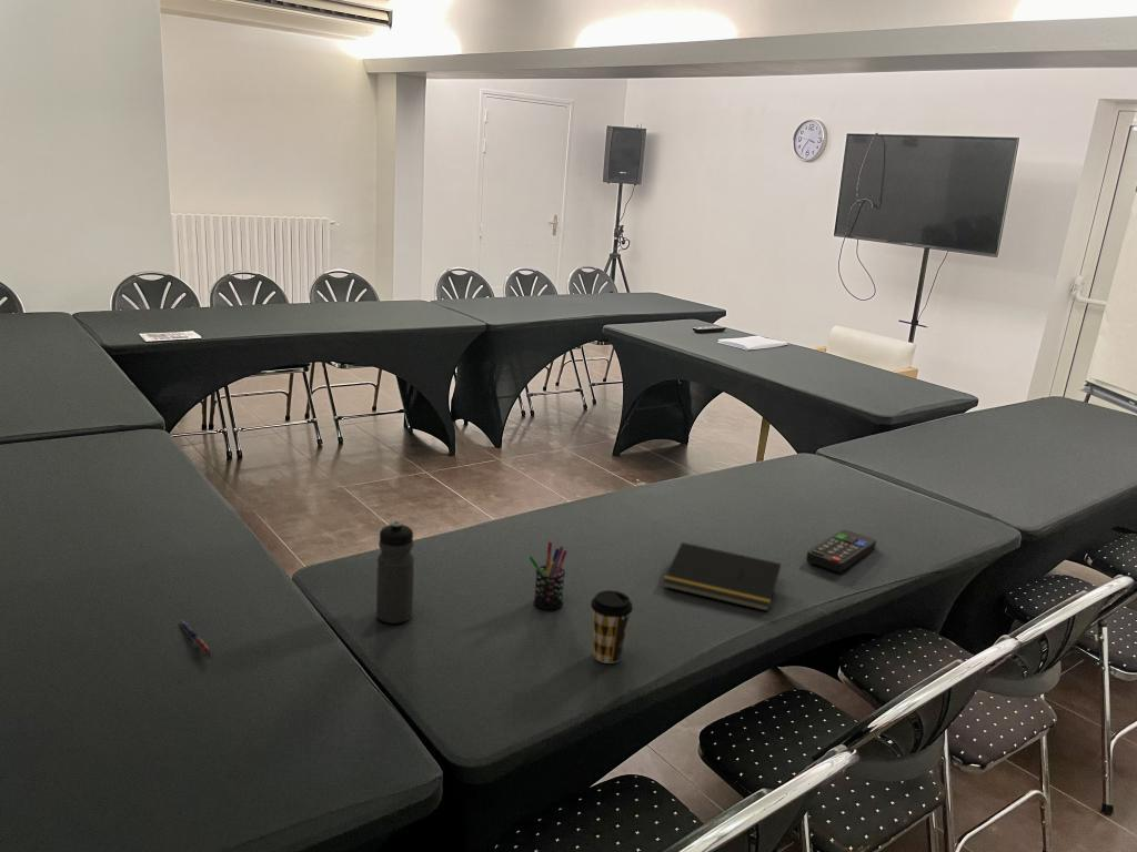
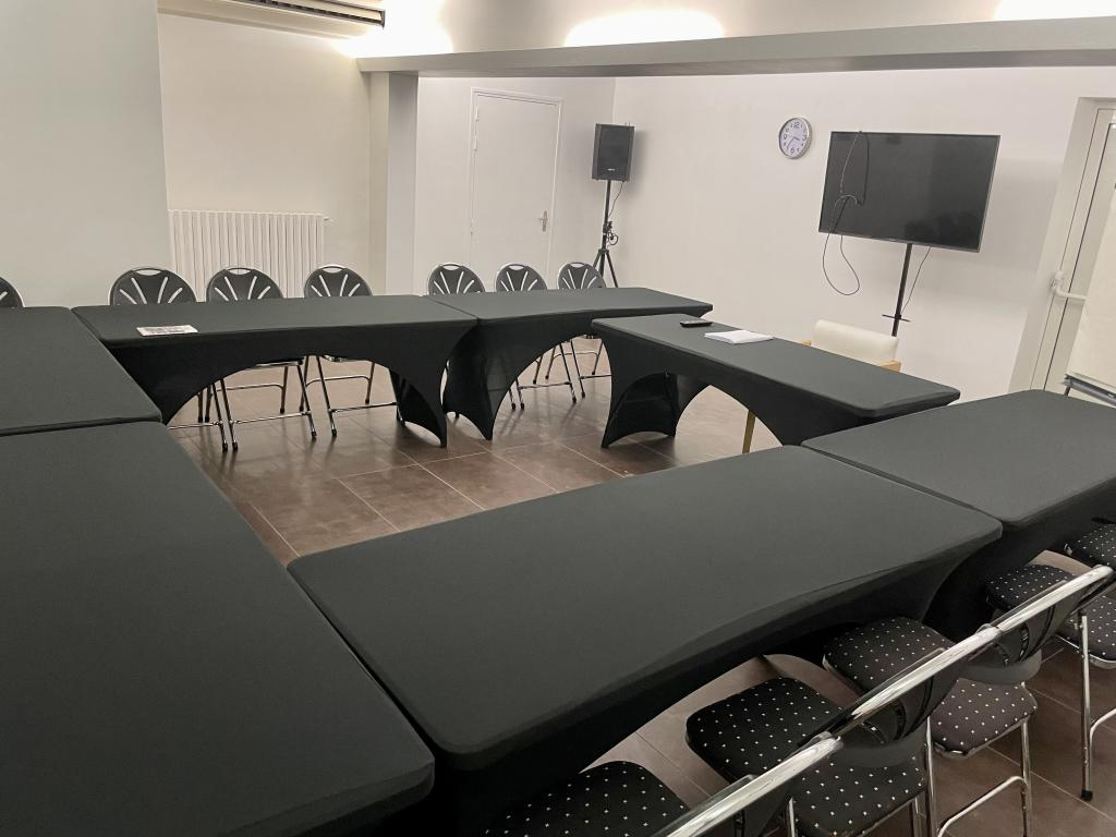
- water bottle (395, 569)
- pen (194, 636)
- notepad (722, 575)
- coffee cup (610, 627)
- remote control (842, 549)
- pen holder (546, 575)
